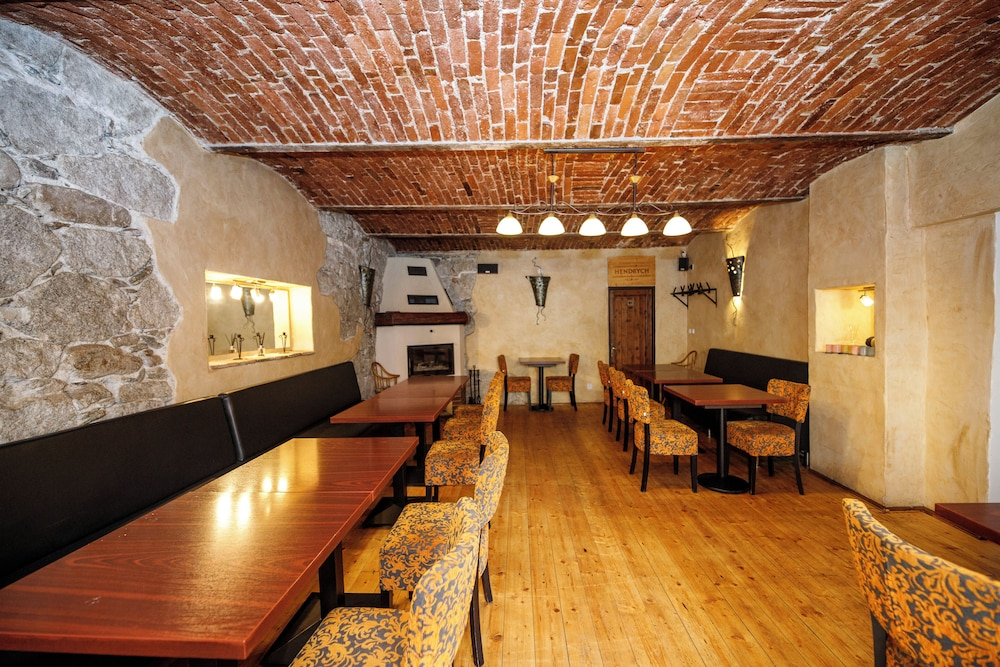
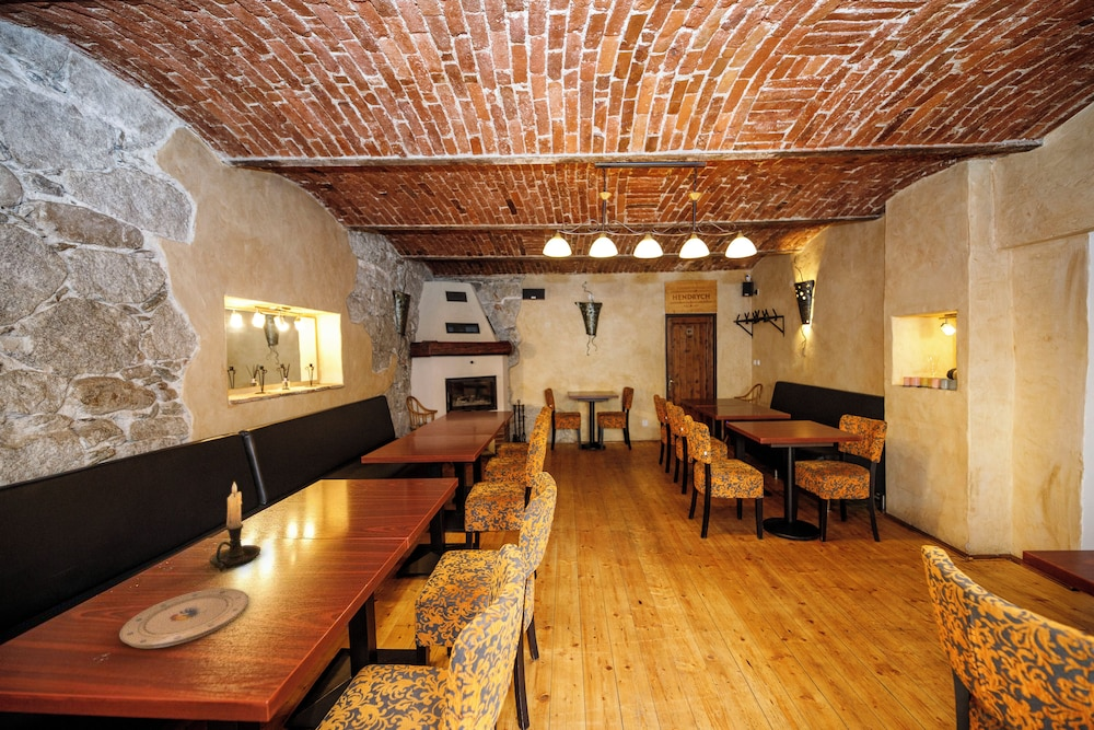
+ candle holder (231, 523)
+ plate (188, 616)
